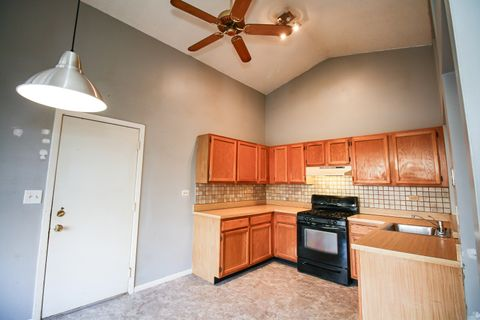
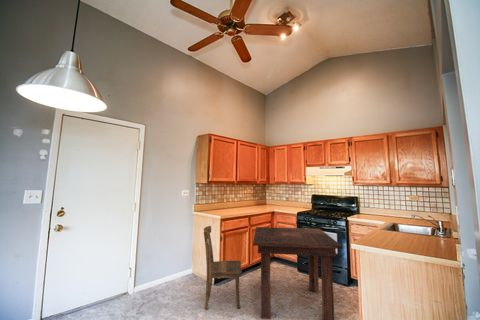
+ dining table (291, 254)
+ dining chair (222, 264)
